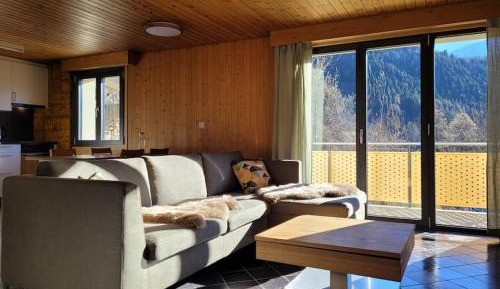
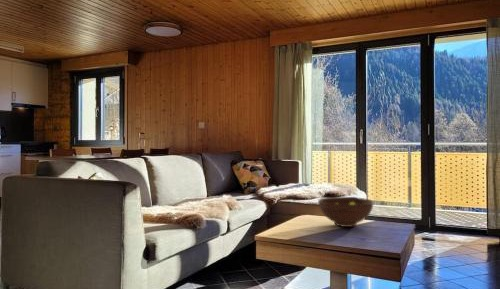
+ fruit bowl (345, 212)
